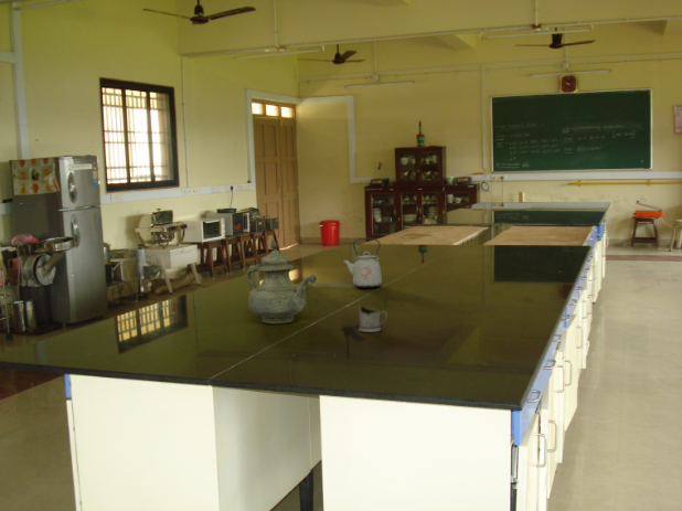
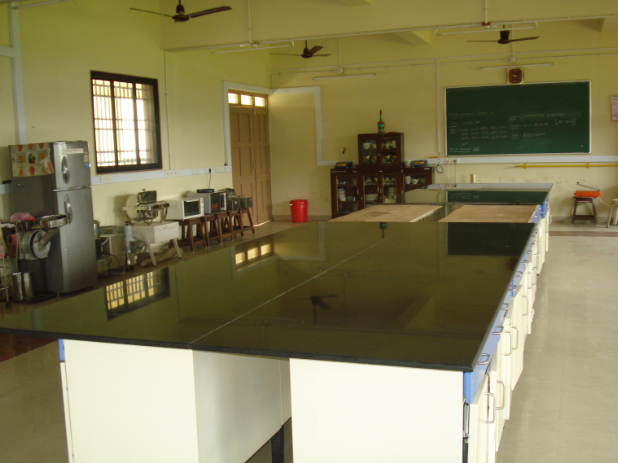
- teapot (279, 280)
- kettle (361, 263)
- tea glass holder (373, 318)
